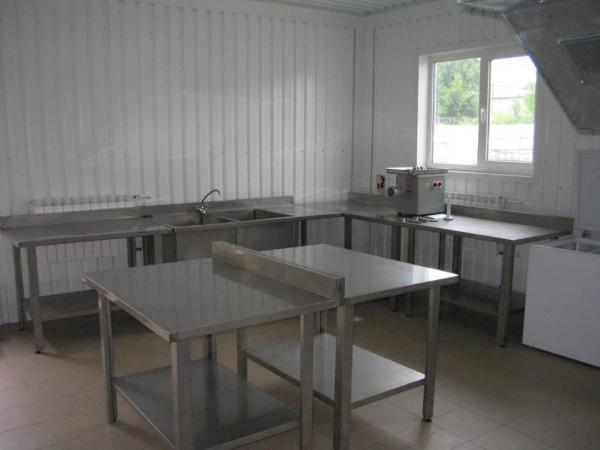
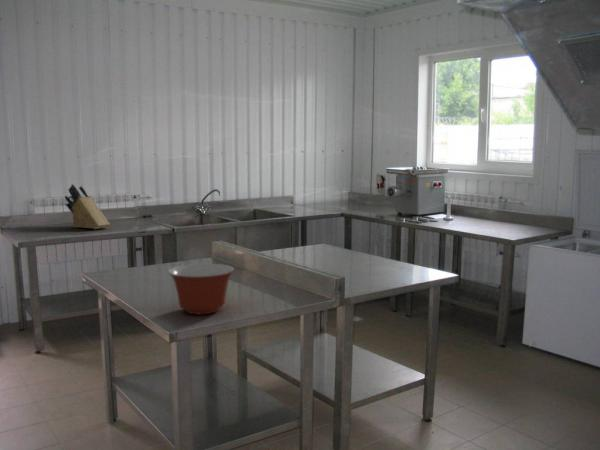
+ mixing bowl (202, 289)
+ knife block (86, 206)
